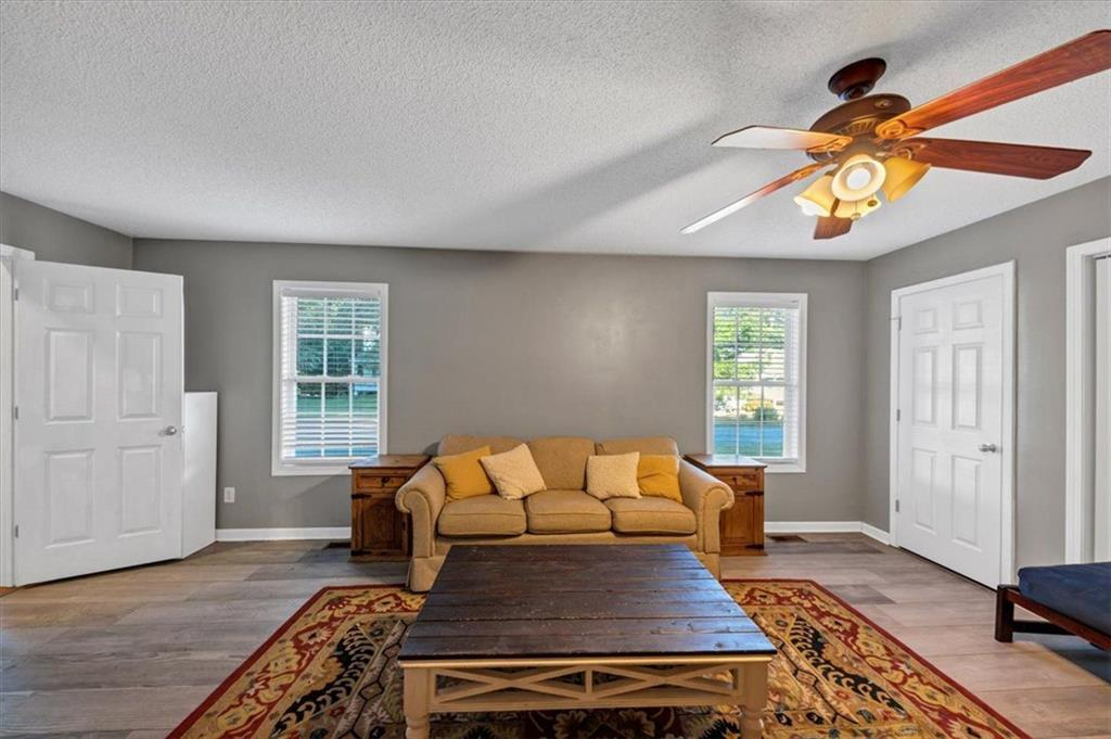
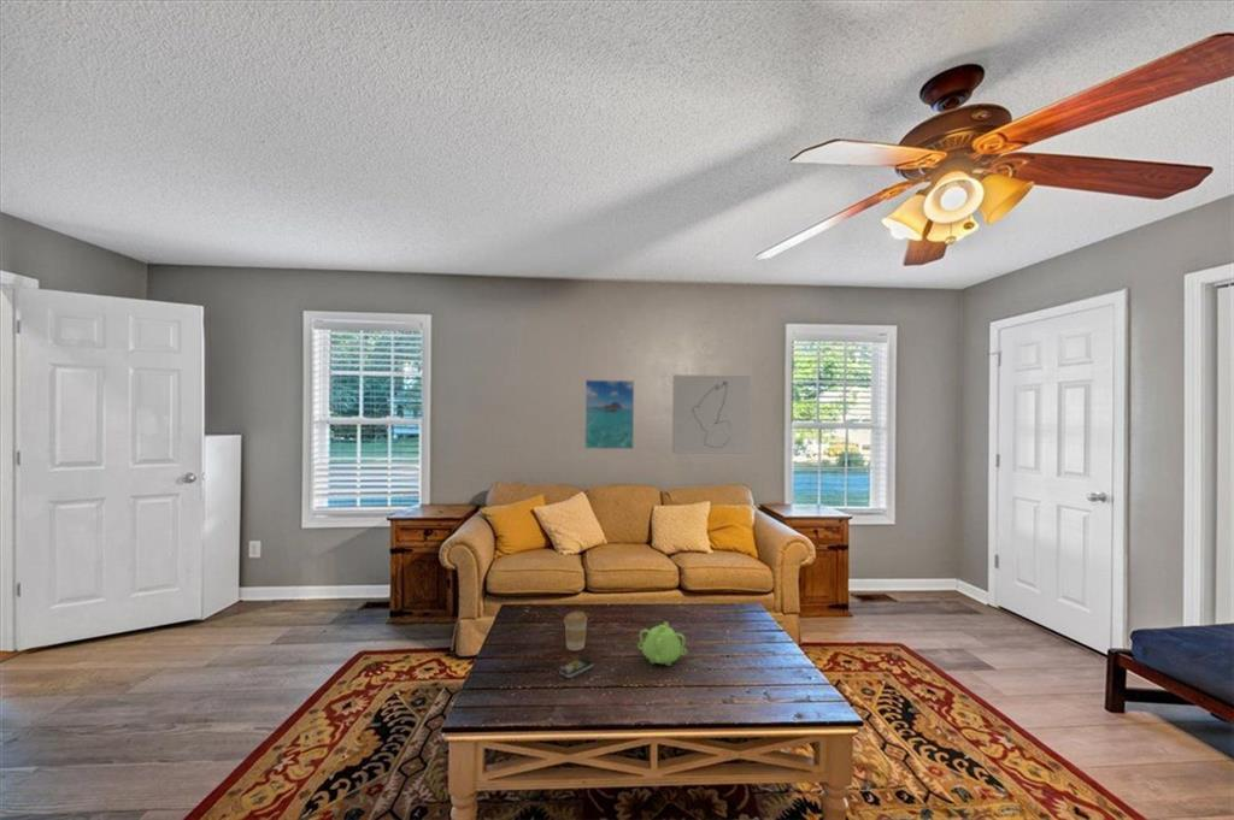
+ wall art (711, 414)
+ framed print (609, 414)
+ teapot (662, 642)
+ remote control (576, 666)
+ coffee cup (575, 630)
